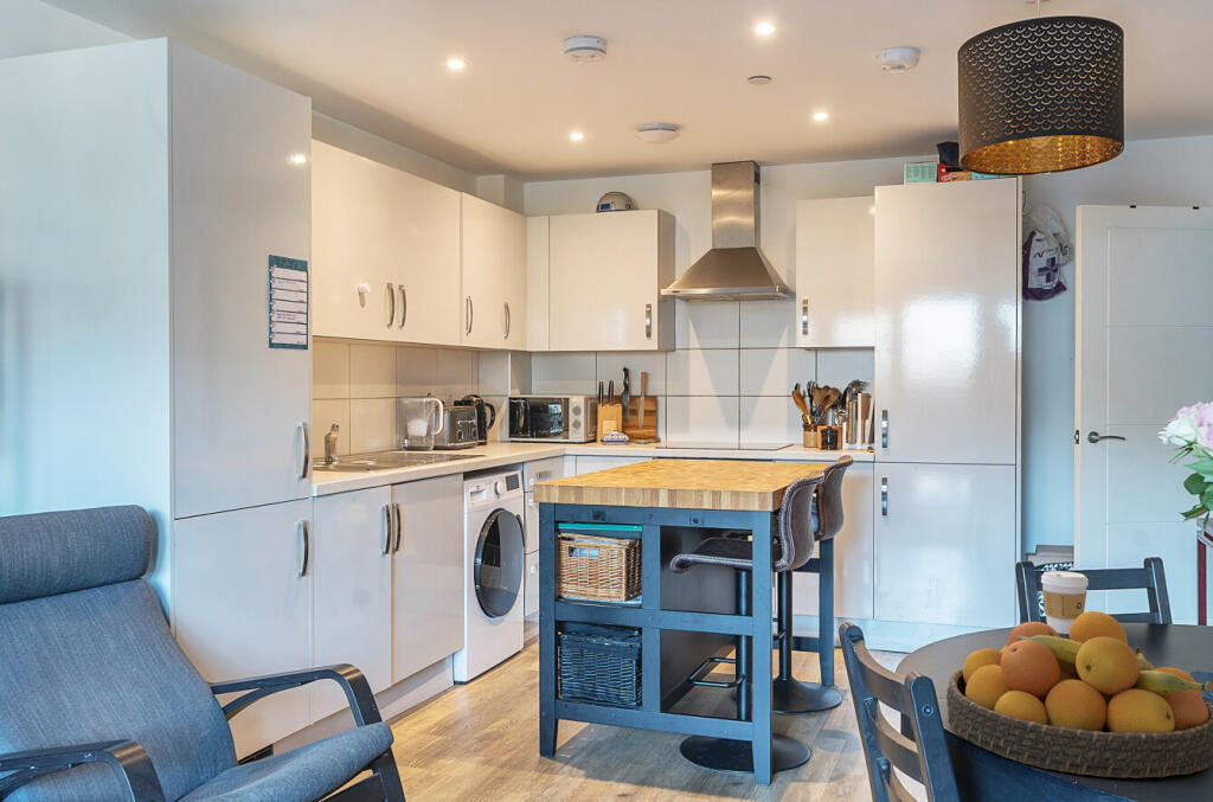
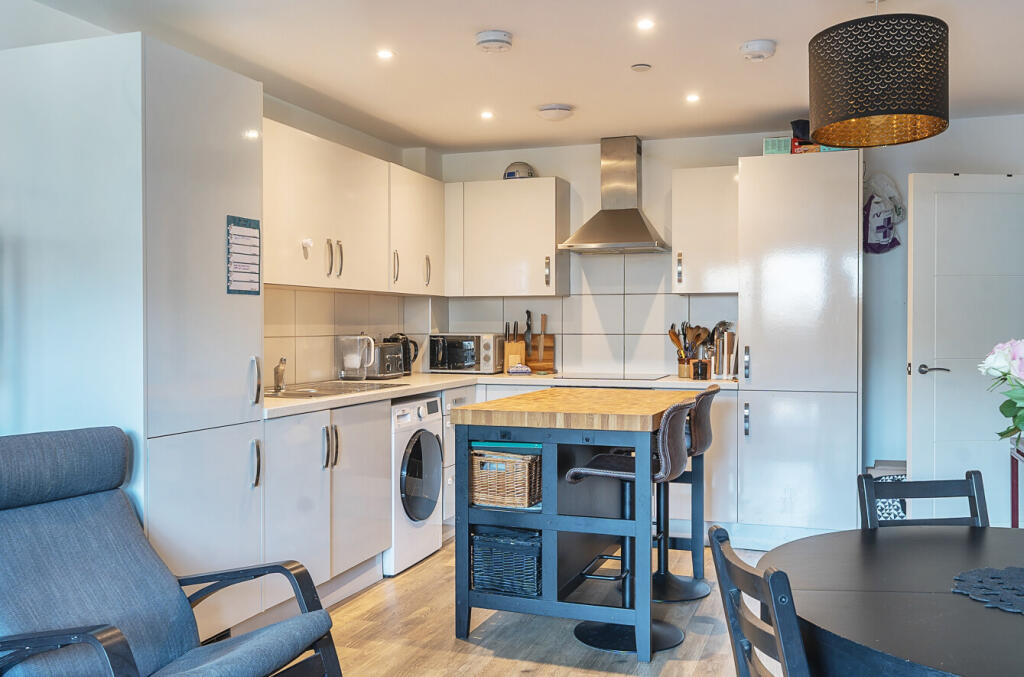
- coffee cup (1064, 601)
- fruit bowl (1076, 678)
